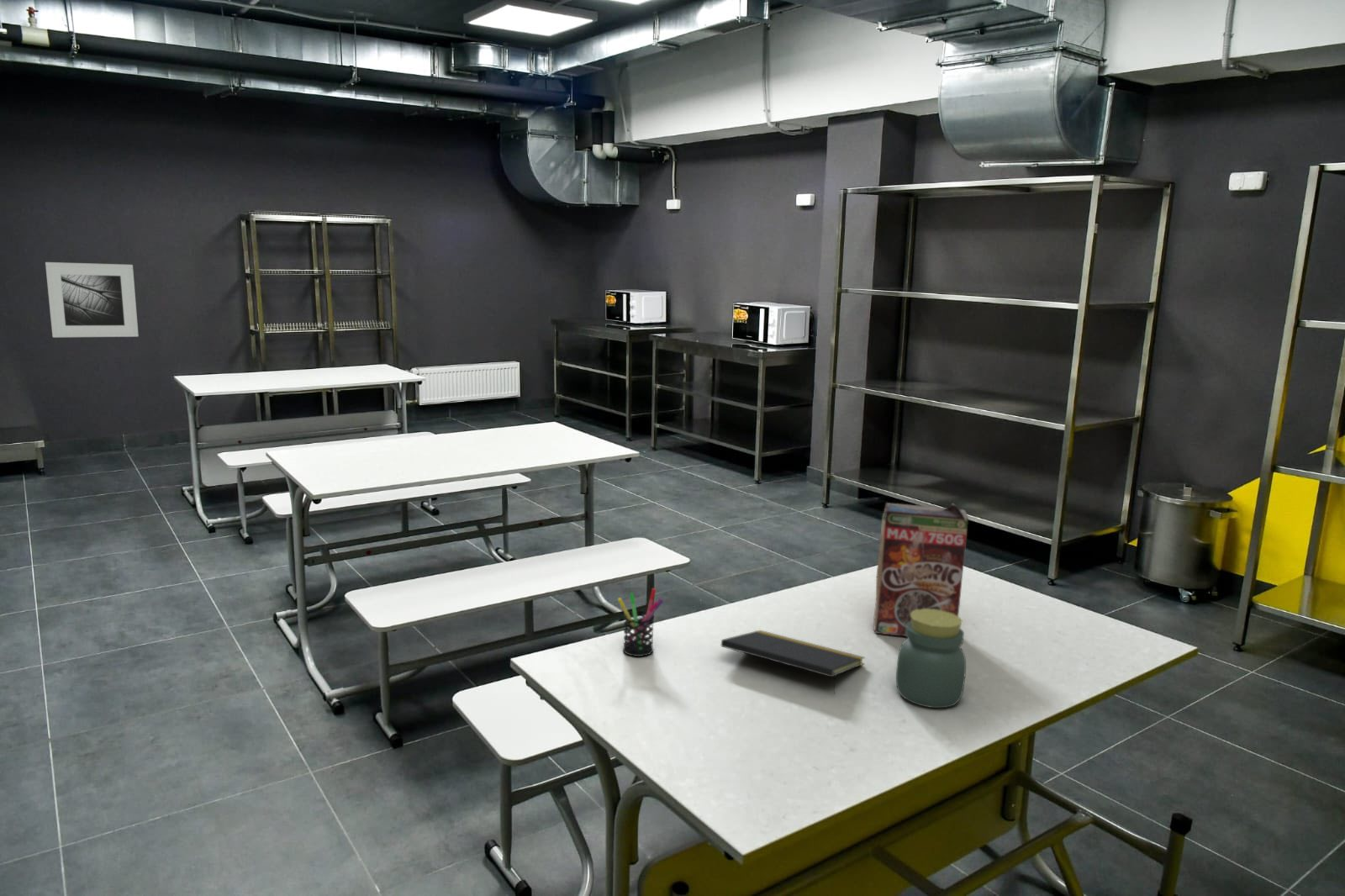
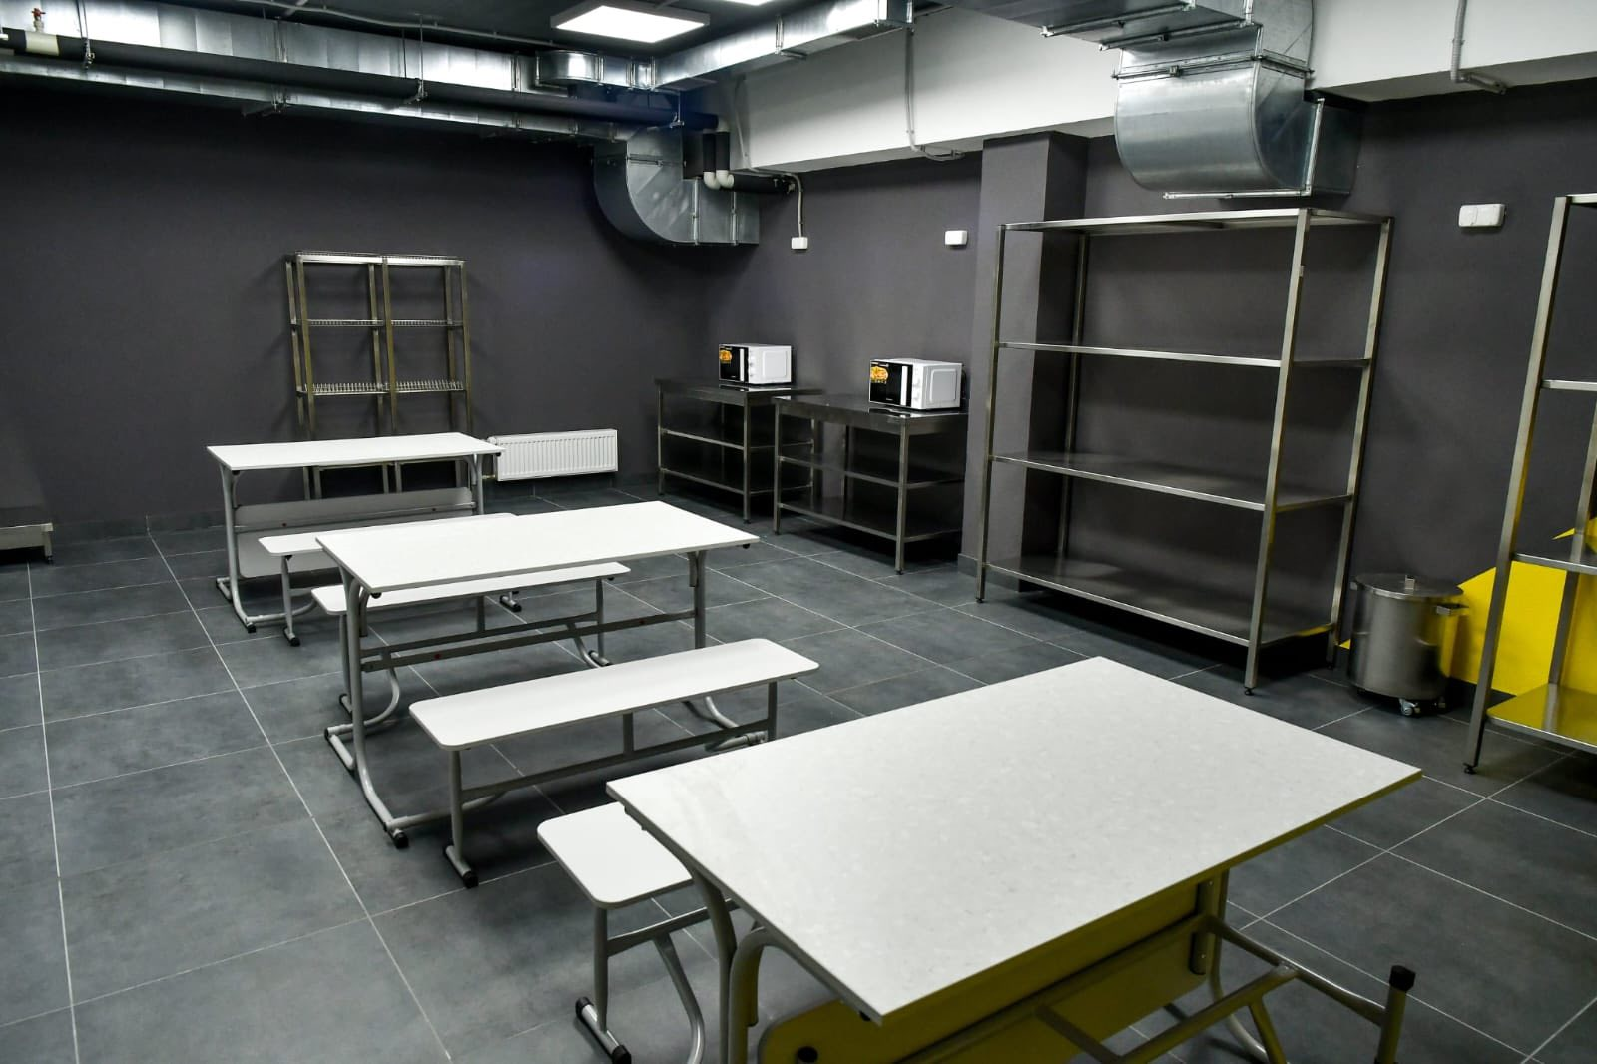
- notepad (793, 651)
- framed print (92, 300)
- cereal box (919, 567)
- jar (931, 656)
- pen holder (639, 619)
